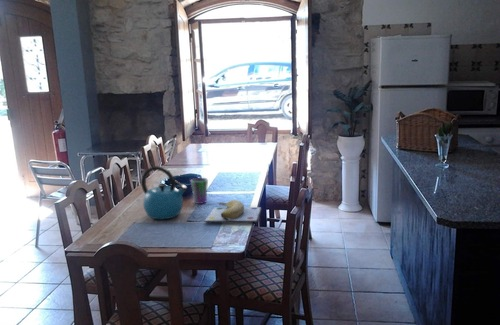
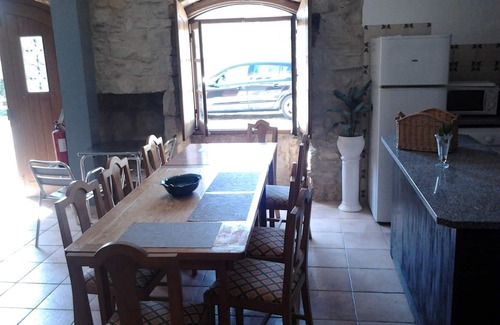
- kettle (164, 191)
- banana (234, 209)
- cup (199, 190)
